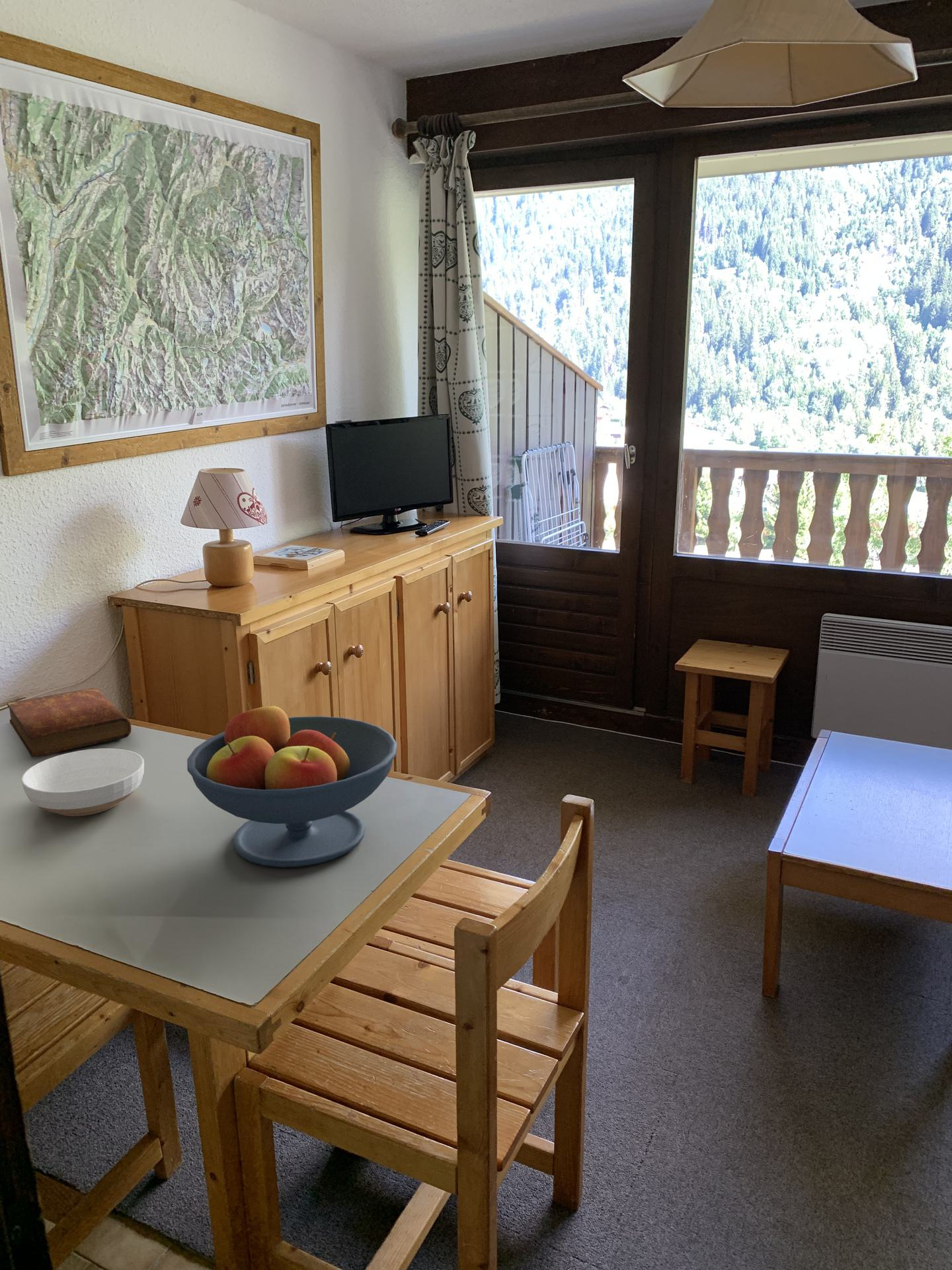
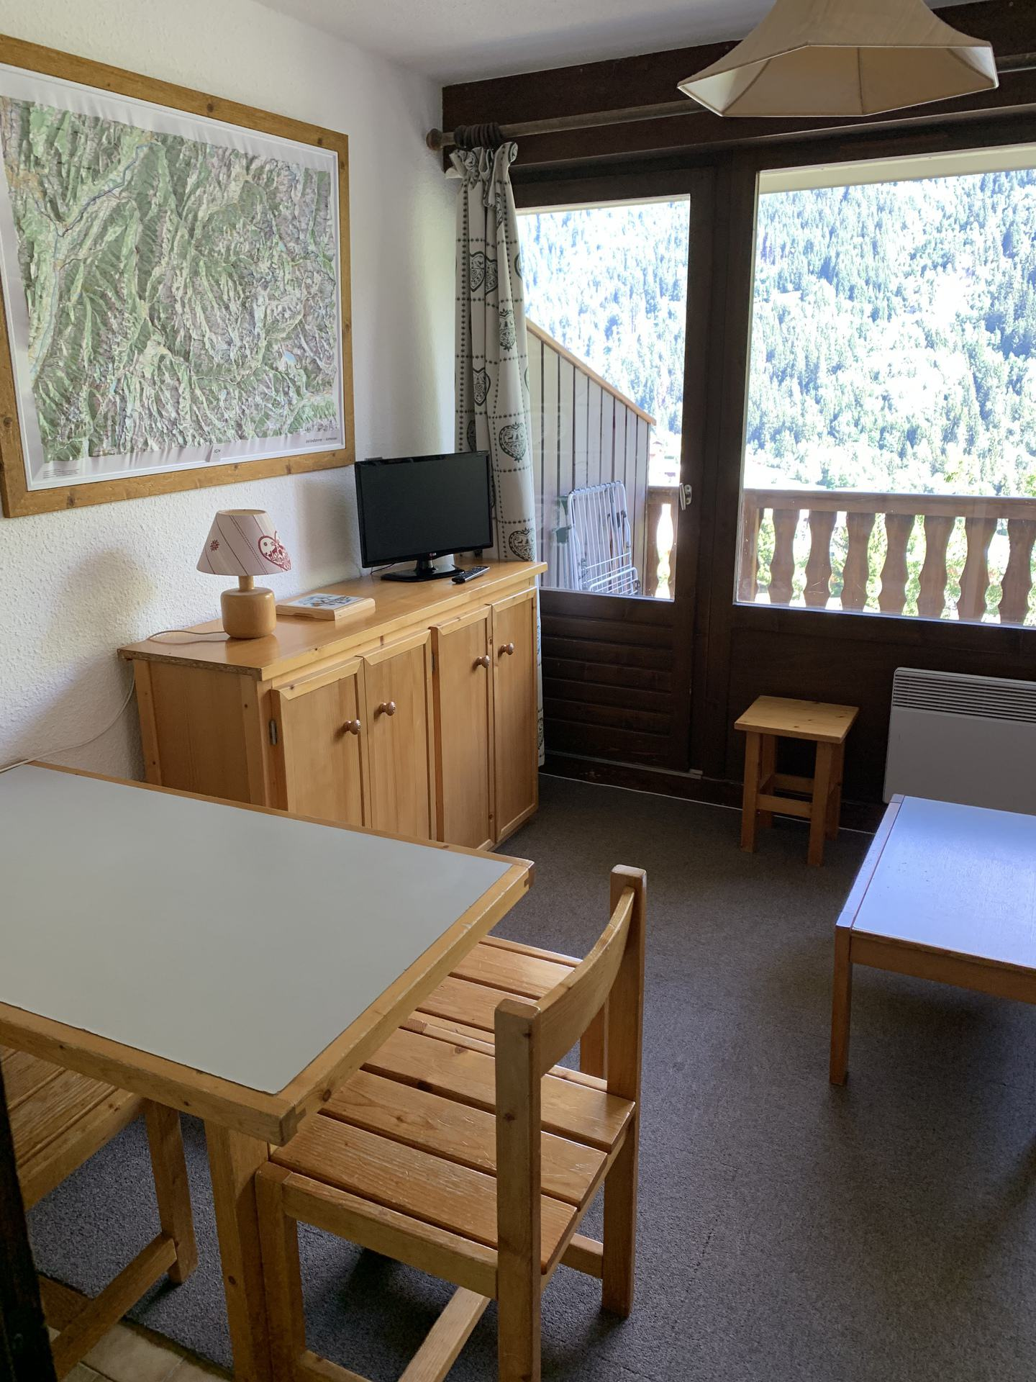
- bible (68, 719)
- bowl (86, 785)
- fruit bowl (296, 779)
